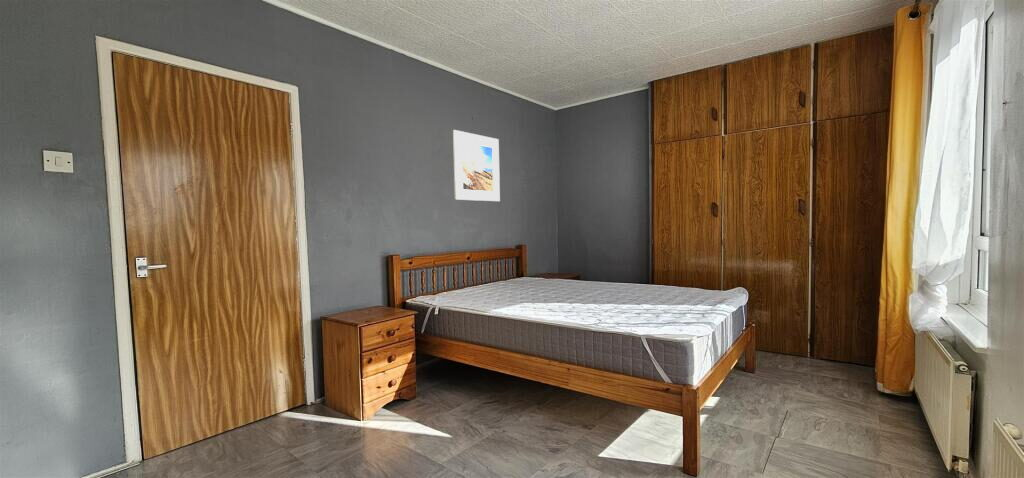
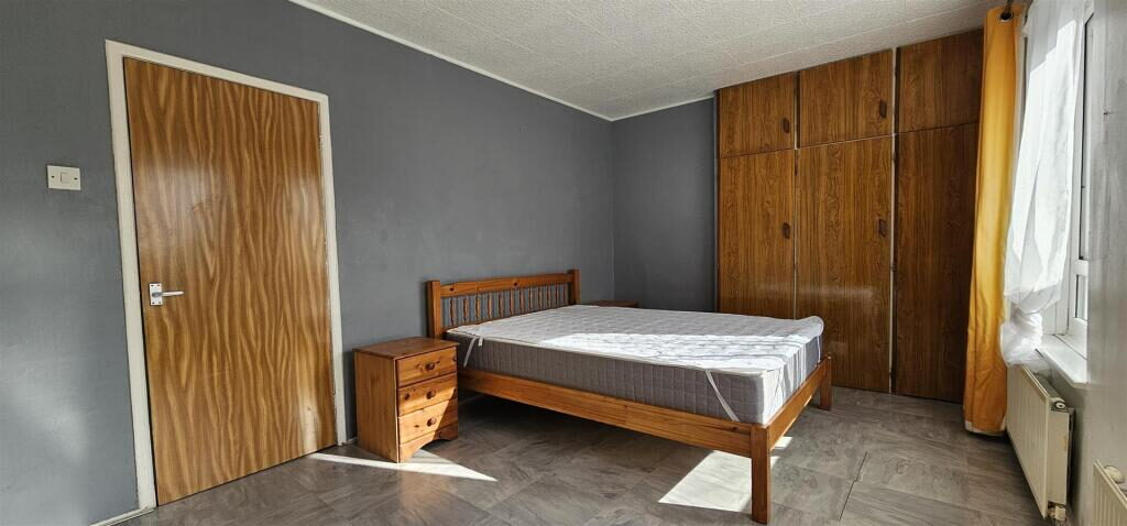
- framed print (477, 167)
